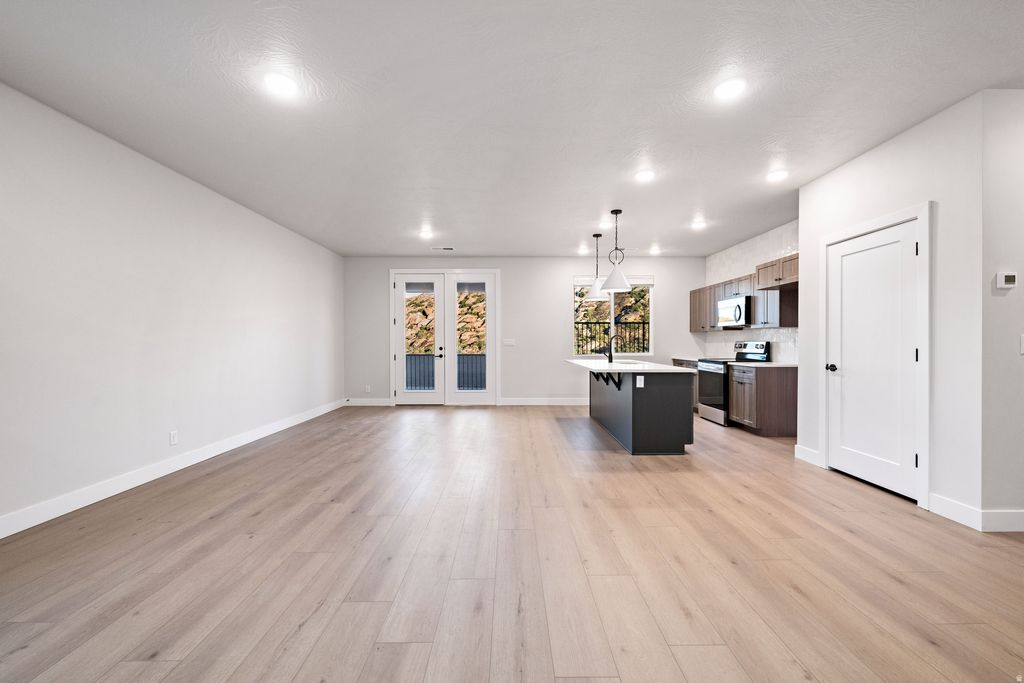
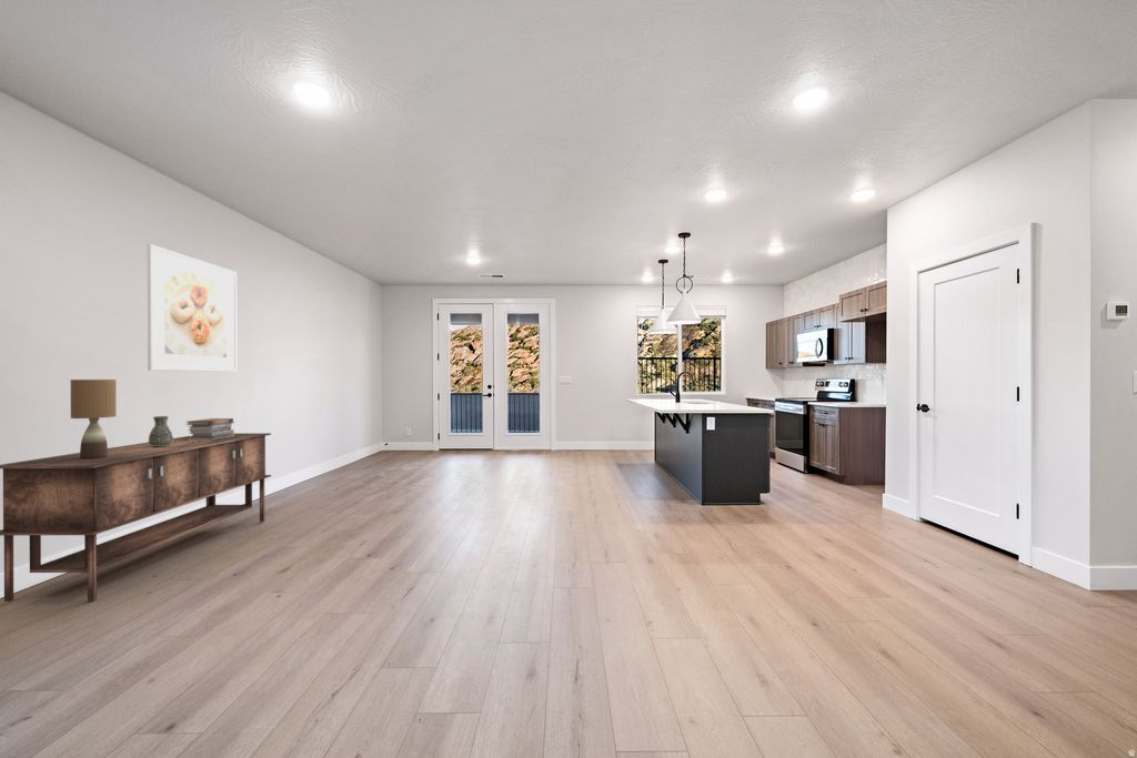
+ sideboard (162, 499)
+ table lamp (93, 417)
+ decorative vase (160, 431)
+ book stack (211, 428)
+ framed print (197, 315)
